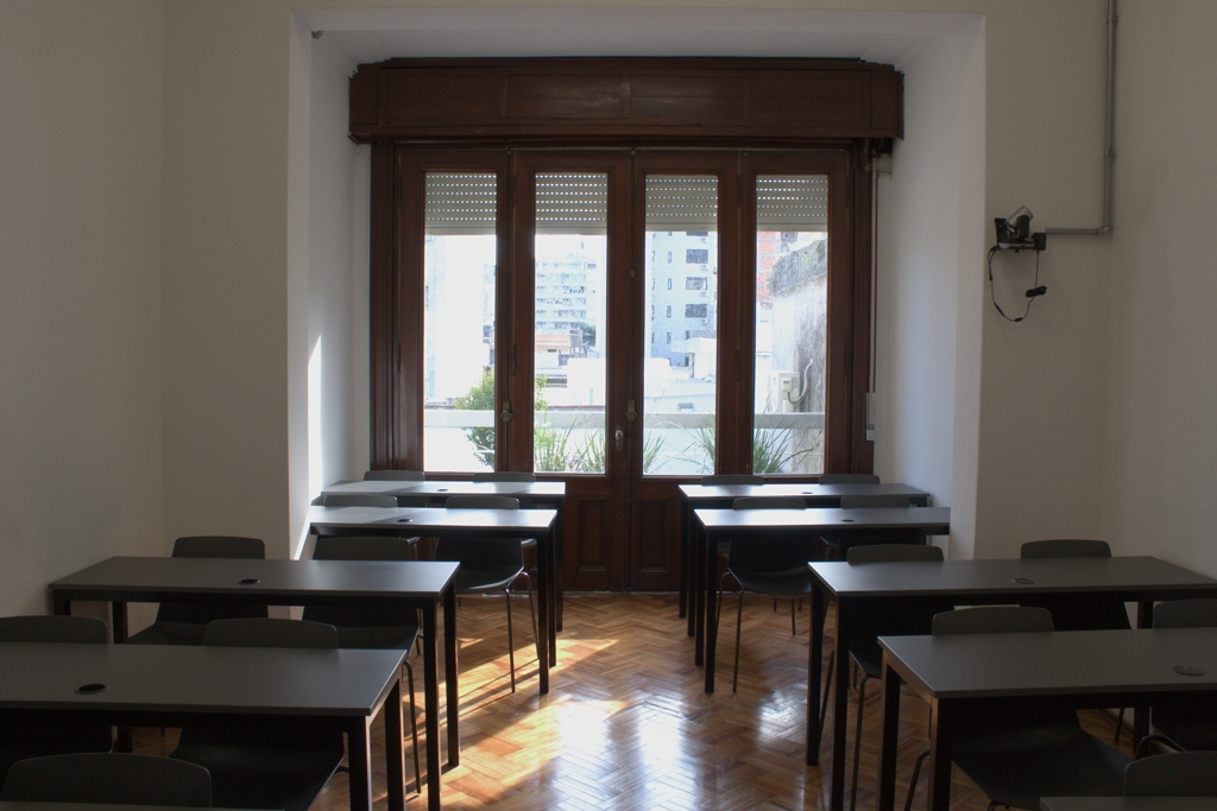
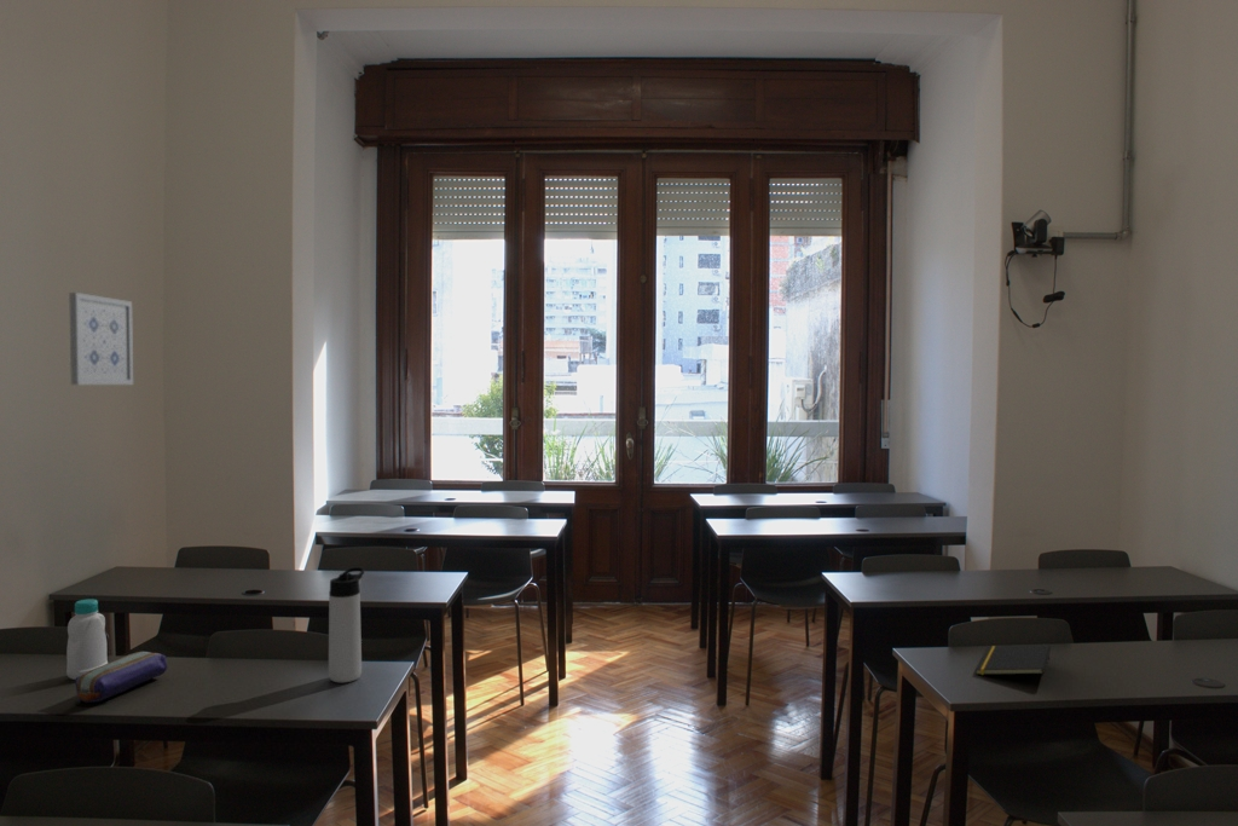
+ notepad (1013, 659)
+ thermos bottle (348, 623)
+ pencil case (123, 674)
+ wall art (103, 341)
+ bottle (86, 637)
